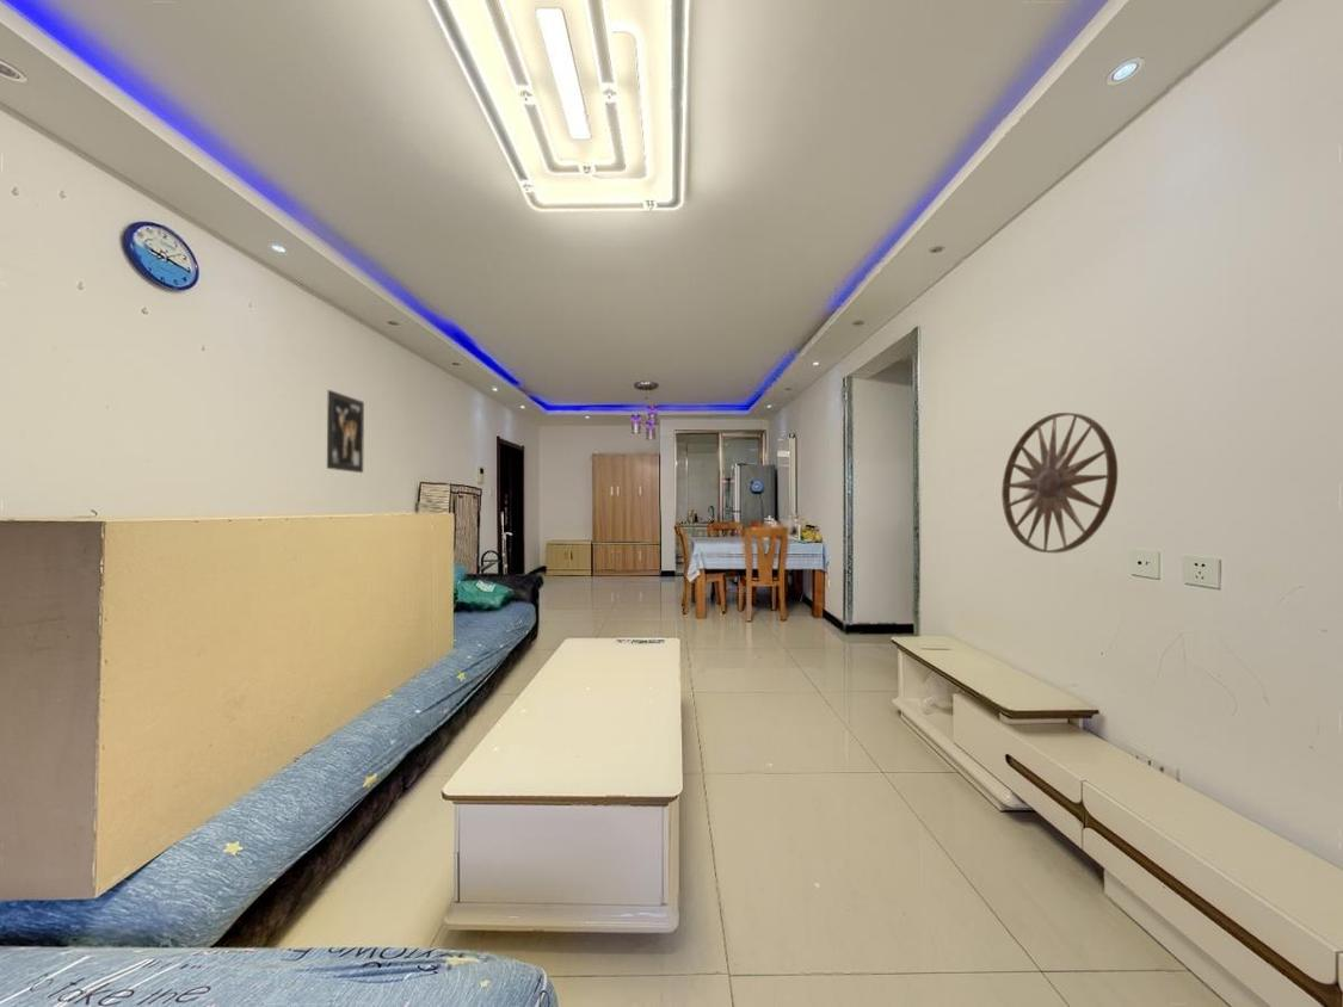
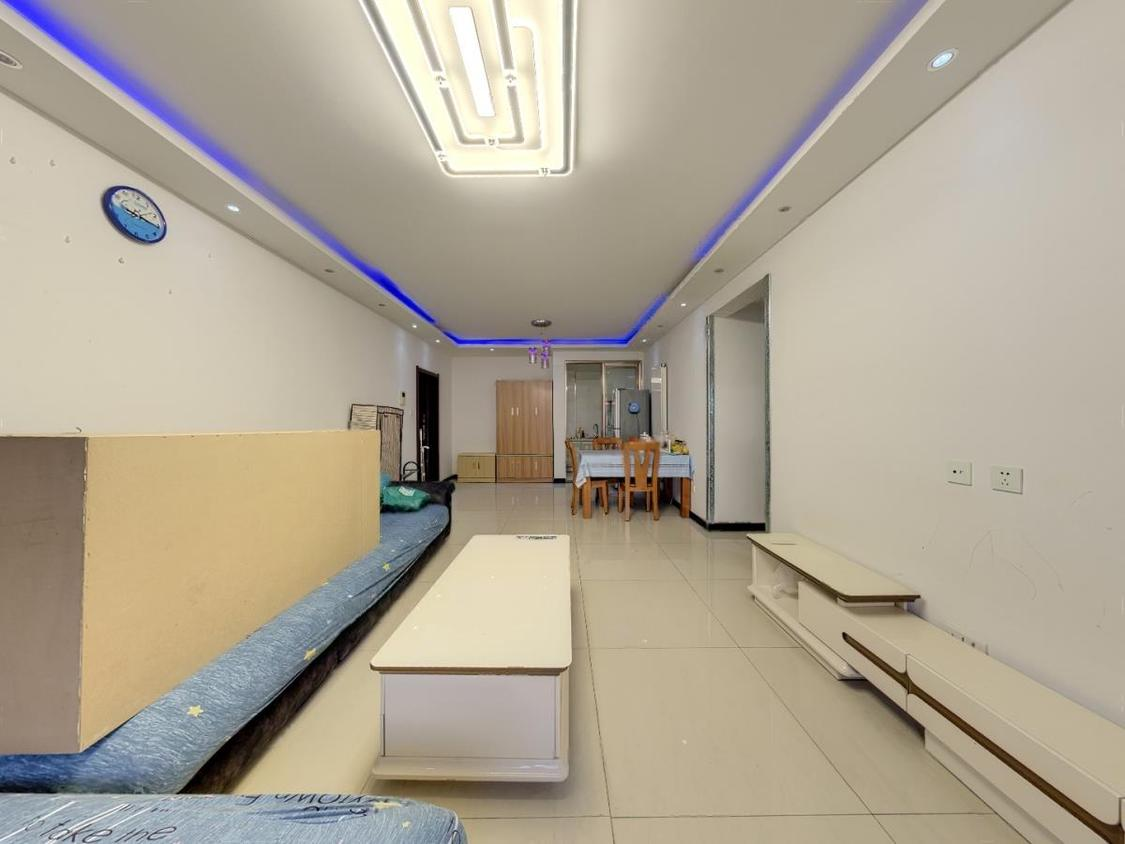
- wall art (1052, 483)
- wall art (346, 433)
